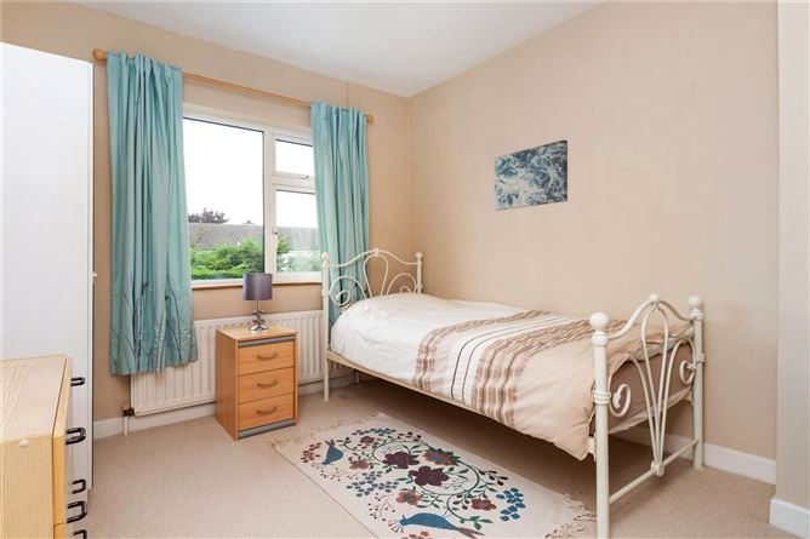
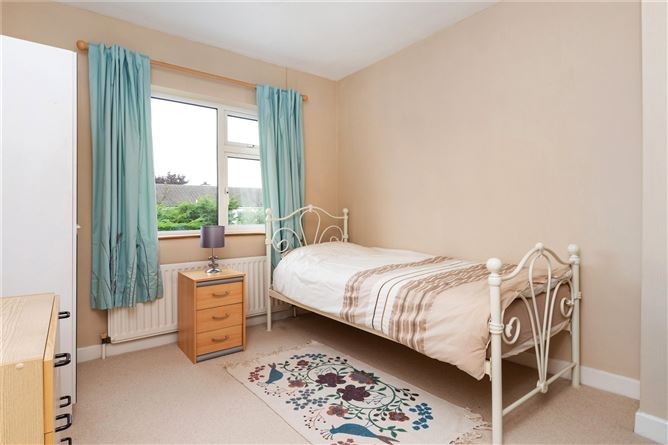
- wall art (527, 177)
